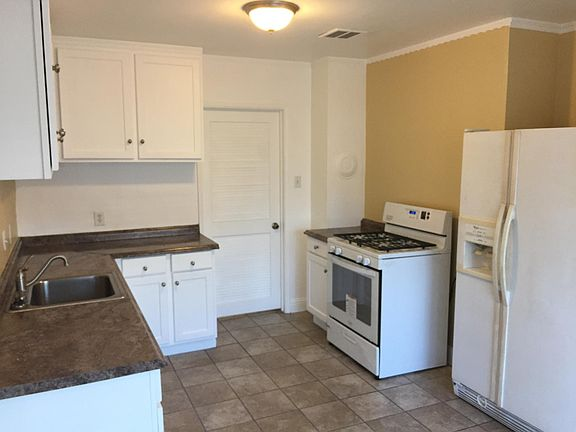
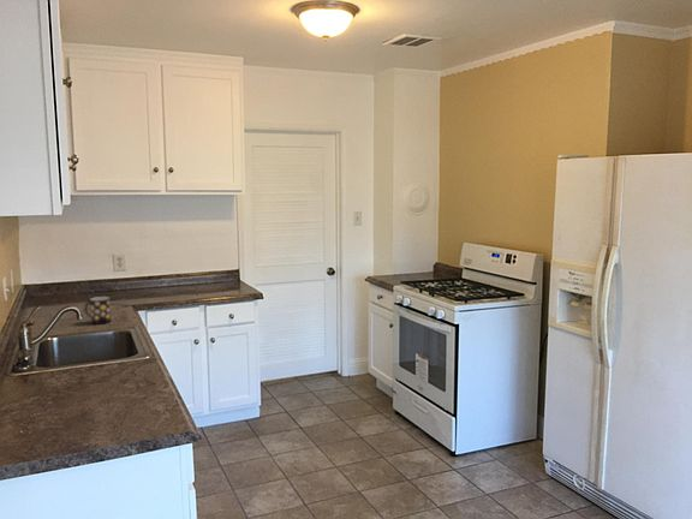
+ mug (96, 310)
